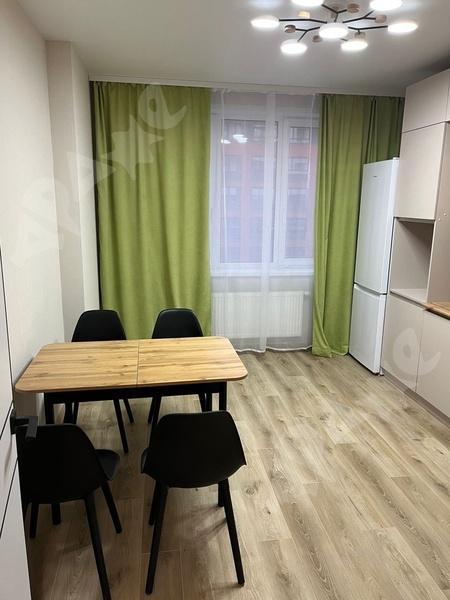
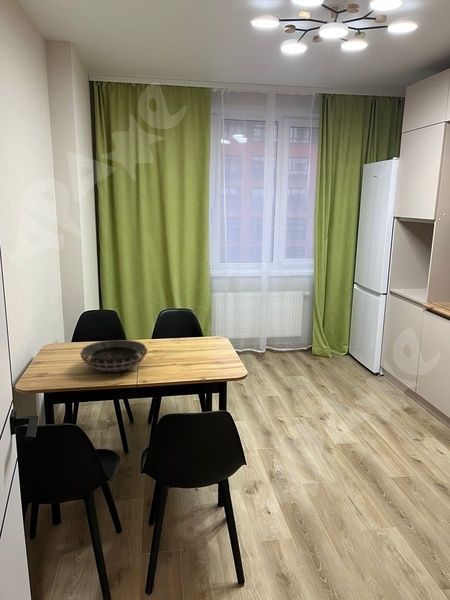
+ decorative bowl (114, 358)
